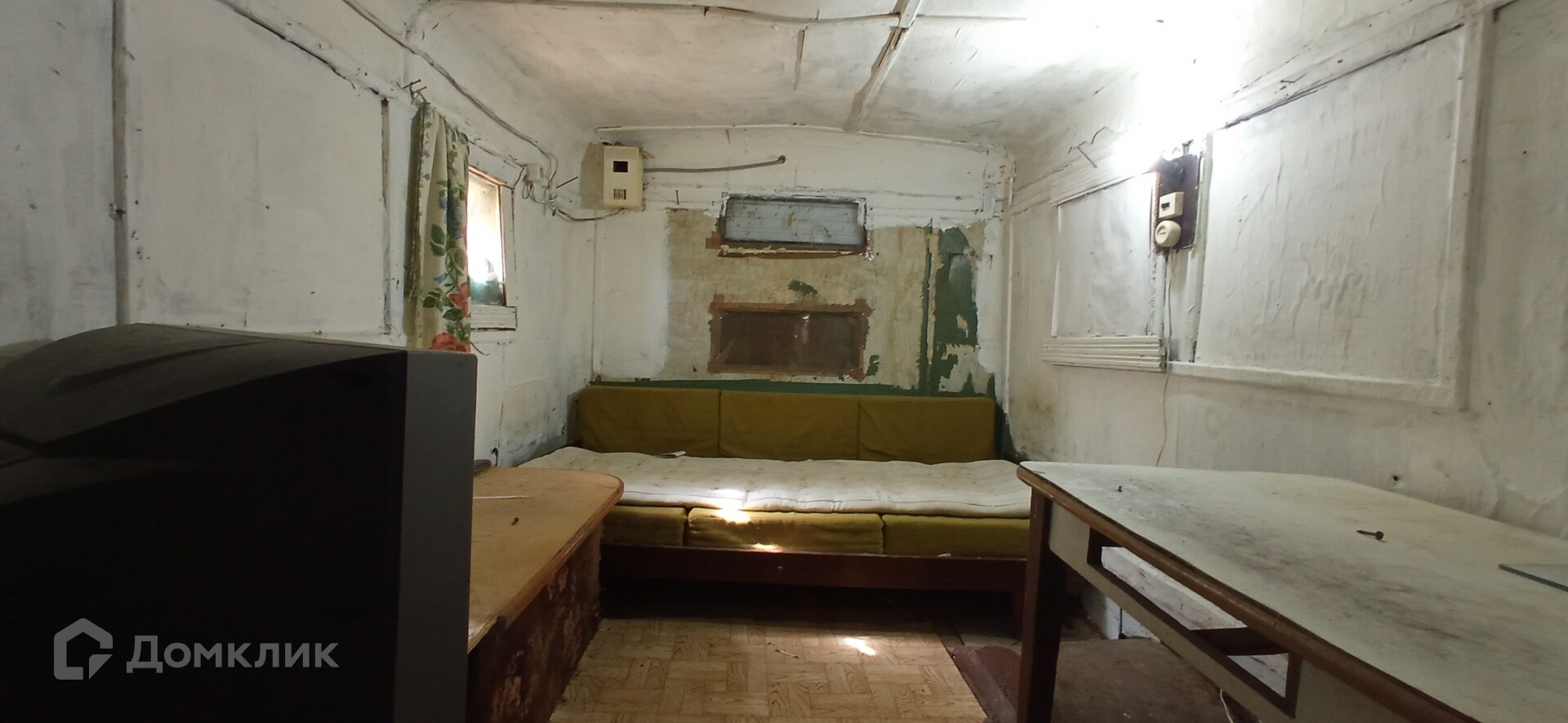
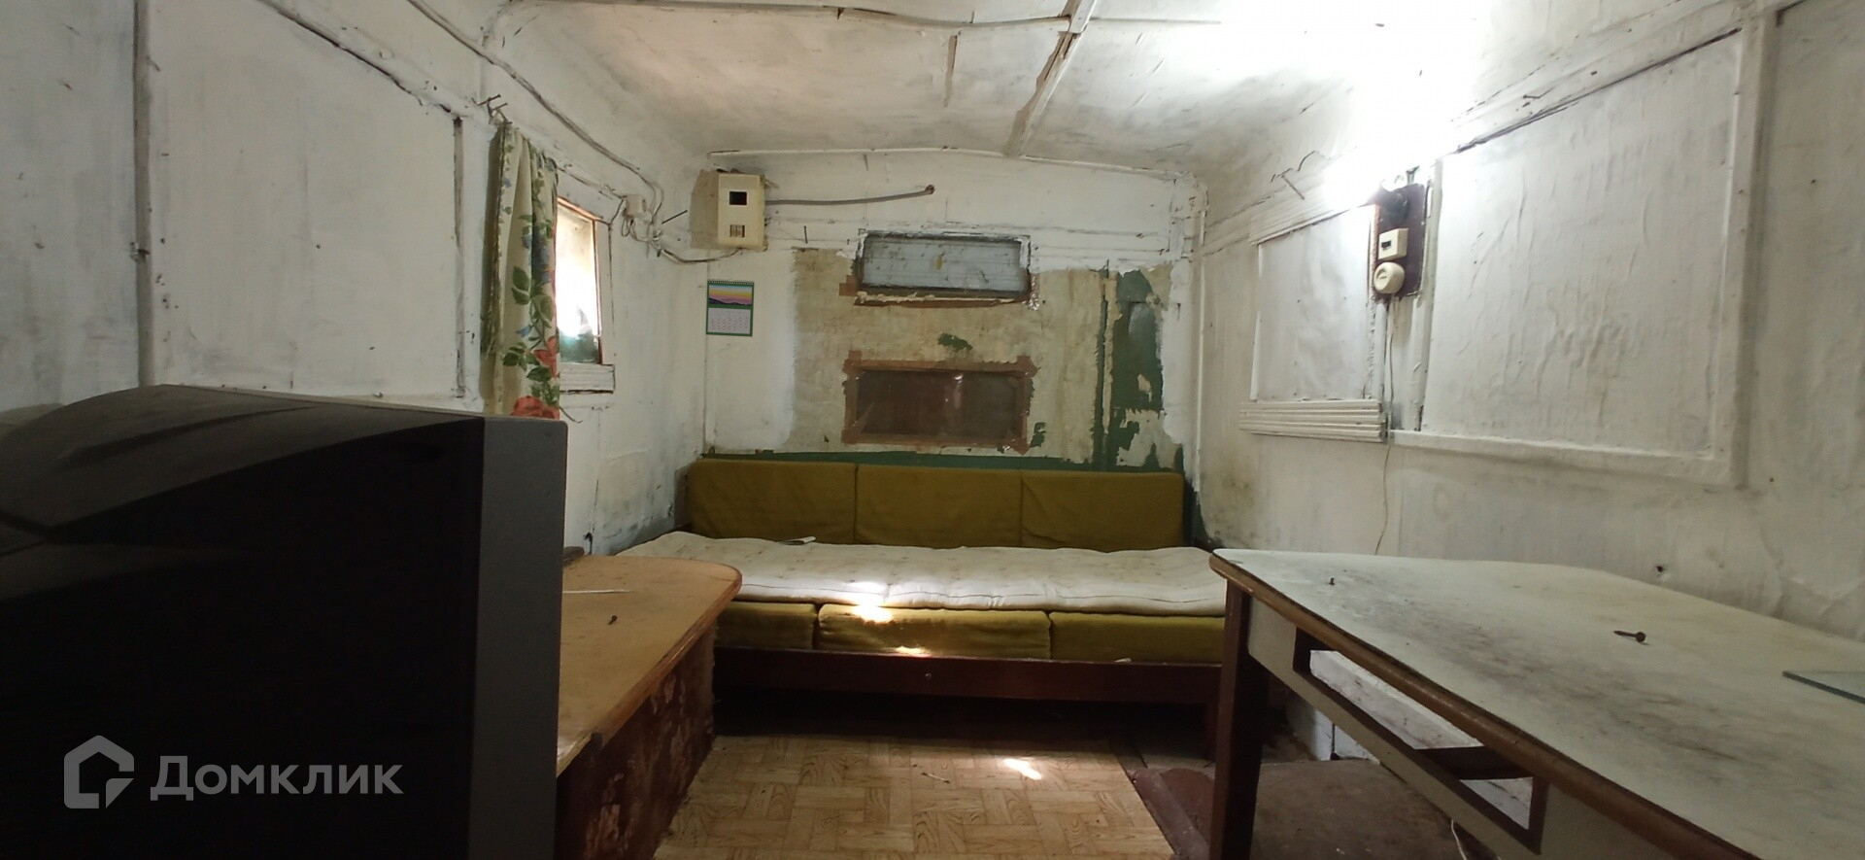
+ calendar (729, 307)
